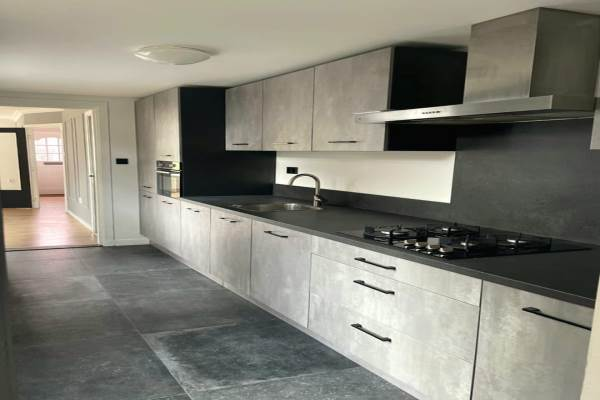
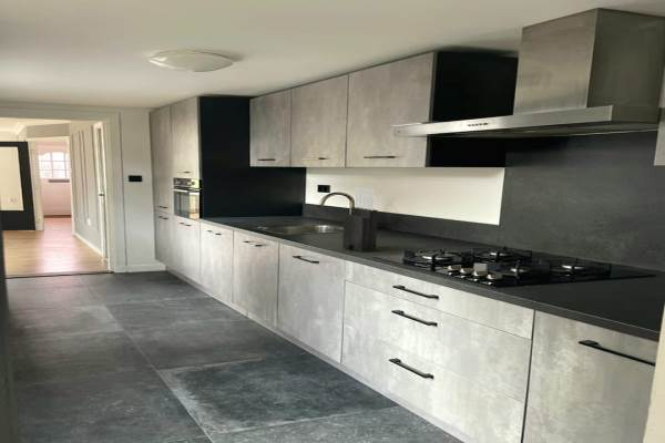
+ knife block (358, 218)
